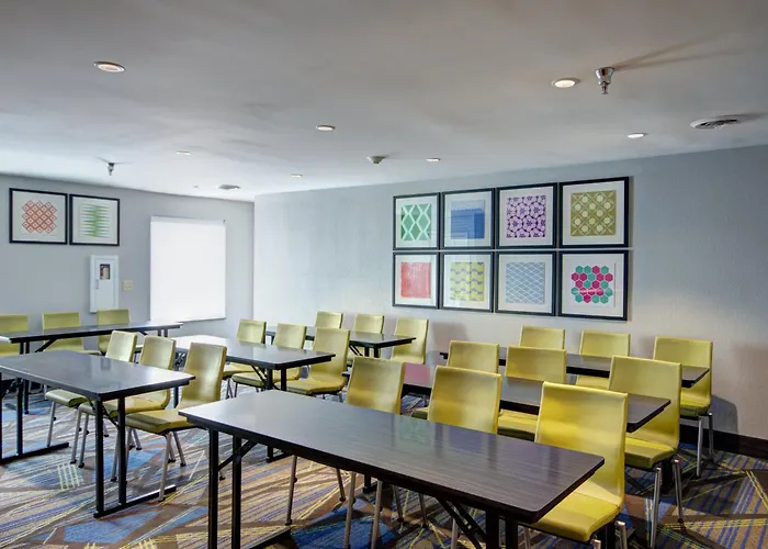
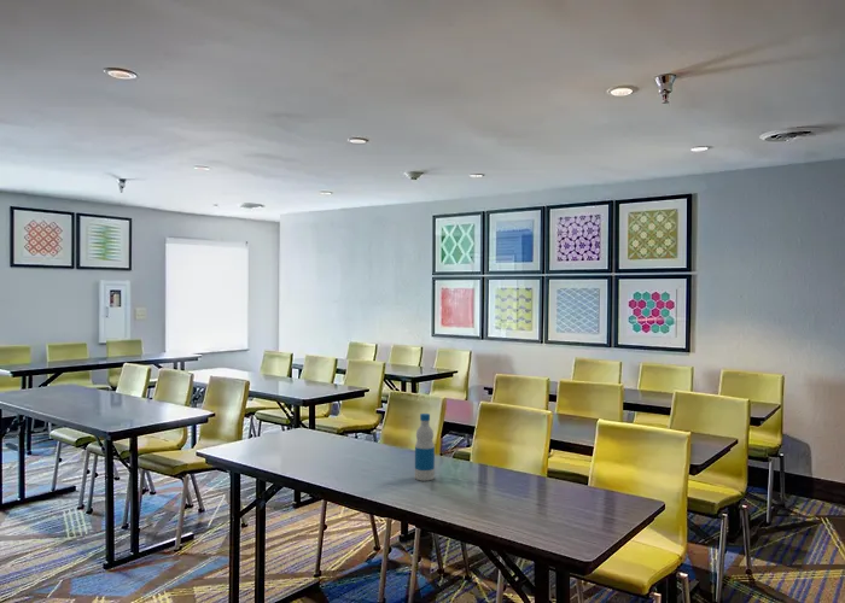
+ bottle (424, 445)
